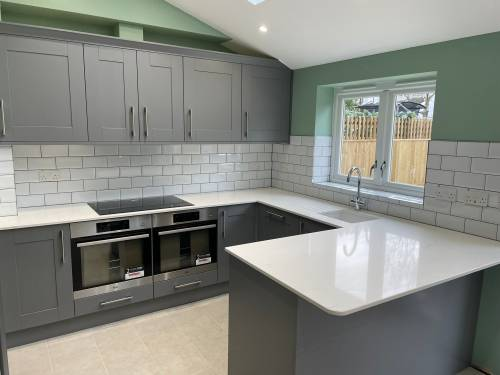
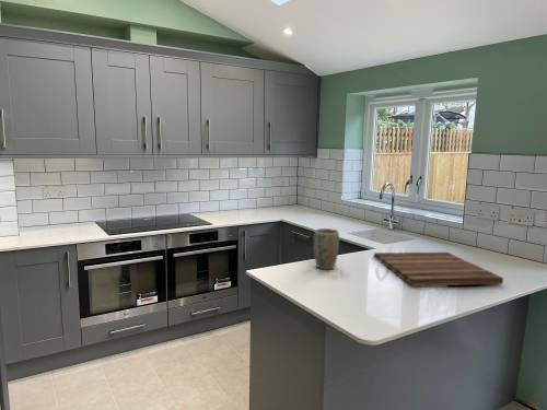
+ cutting board (431, 267)
+ plant pot (326, 248)
